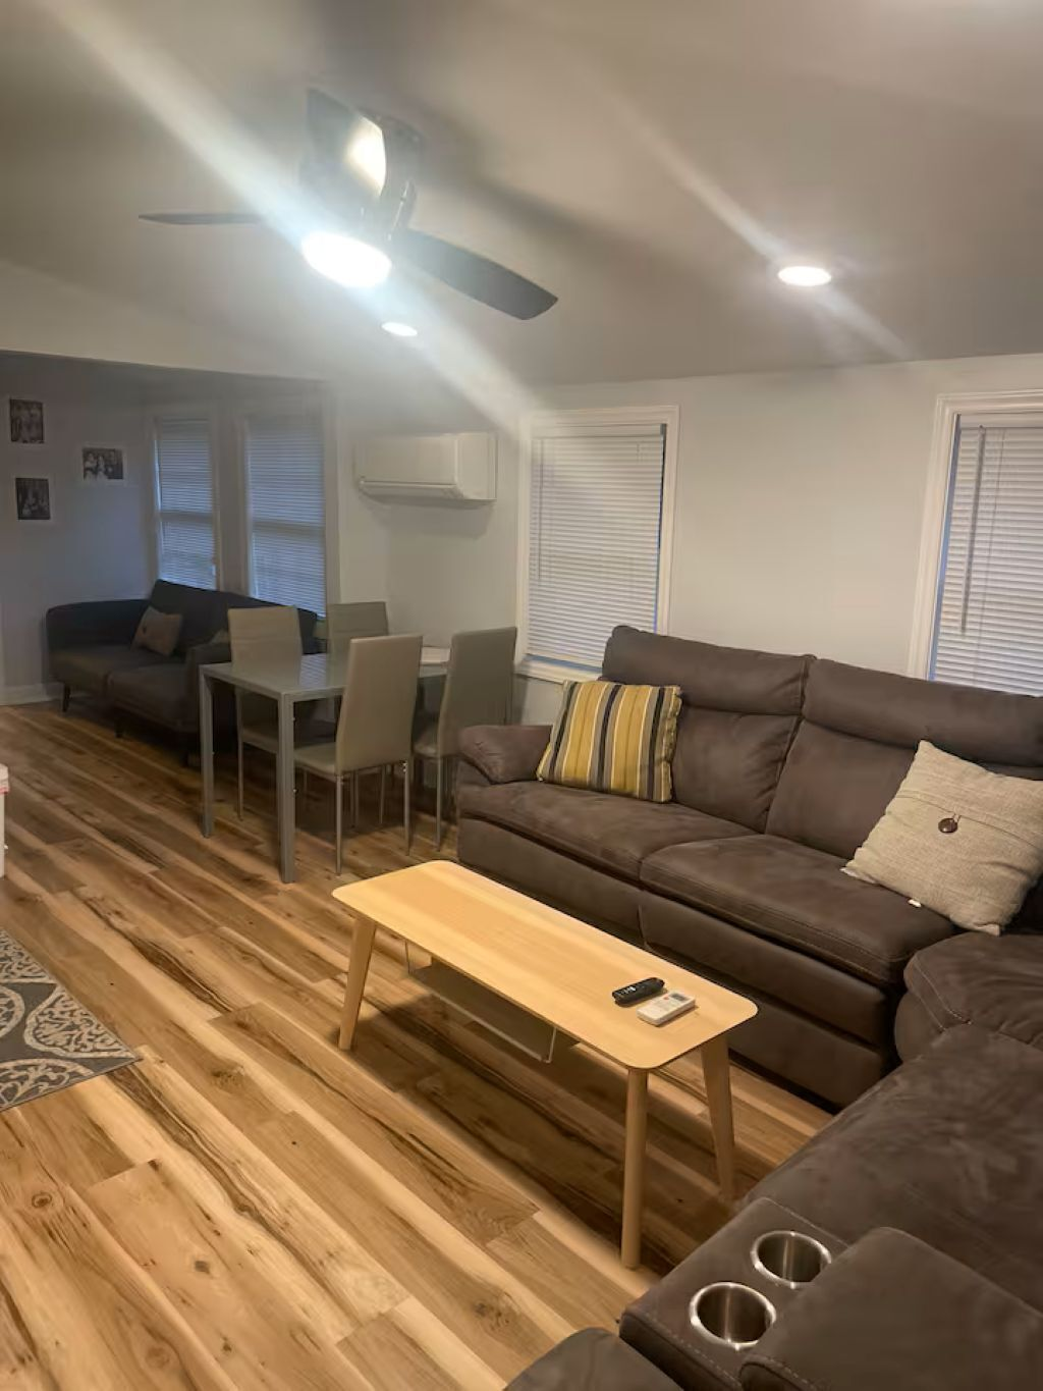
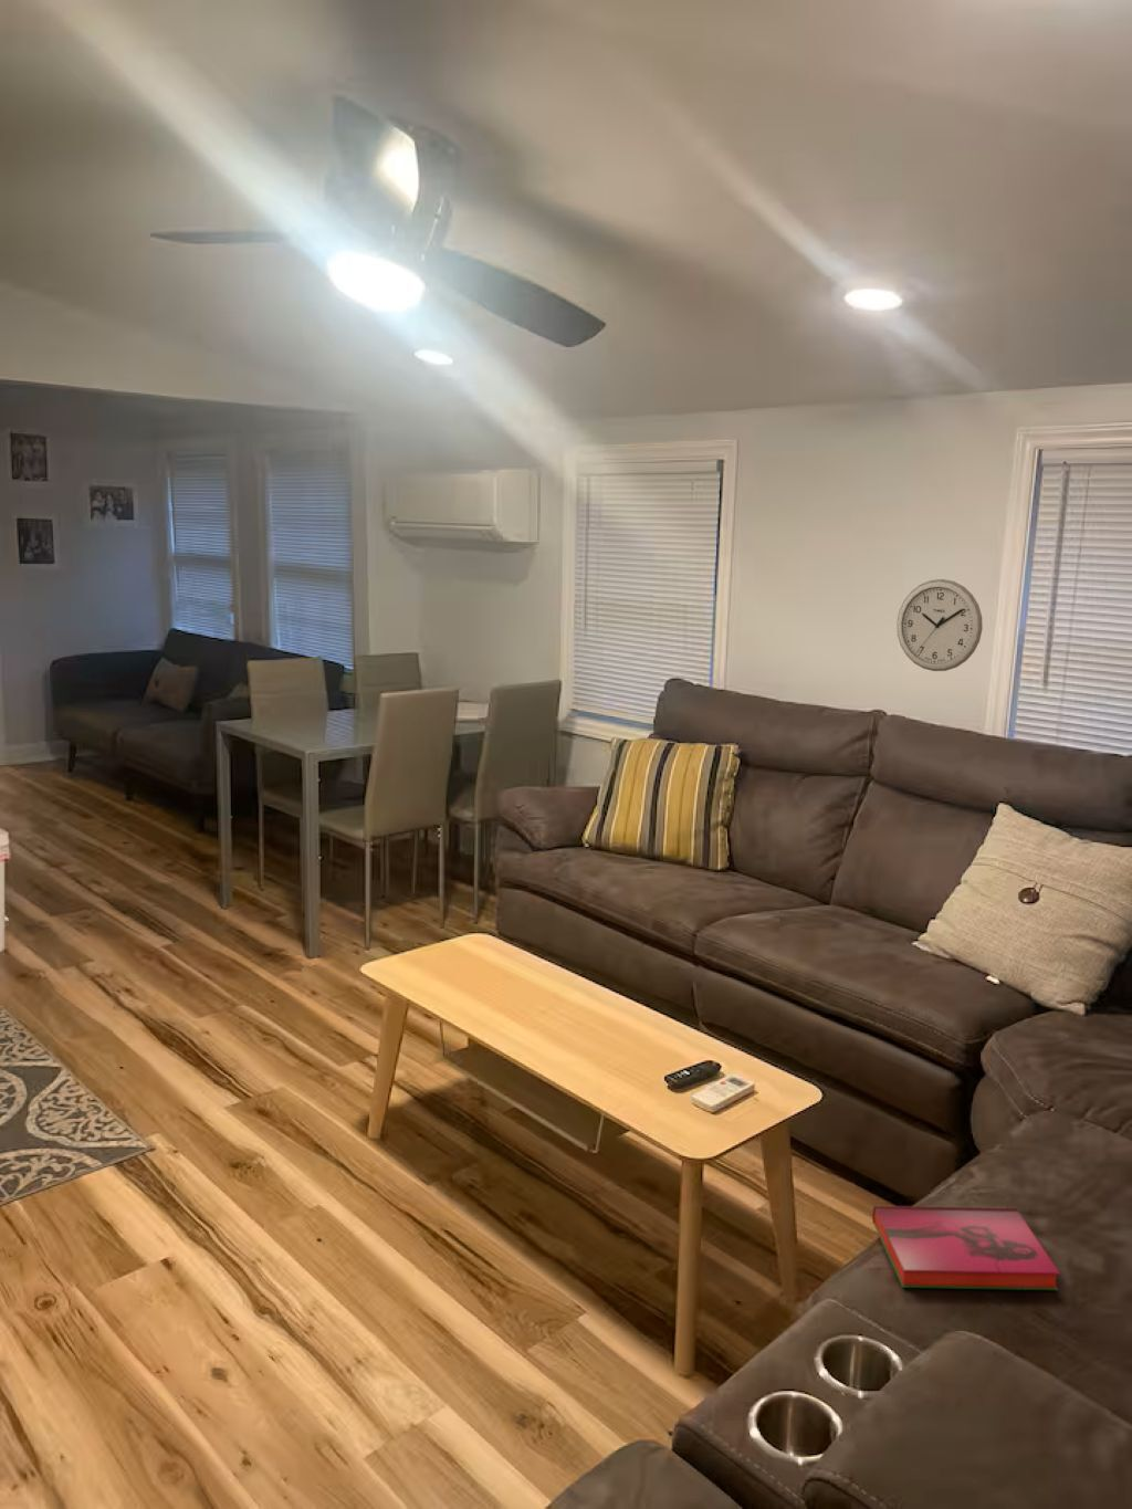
+ wall clock (936, 624)
+ hardback book (961, 1245)
